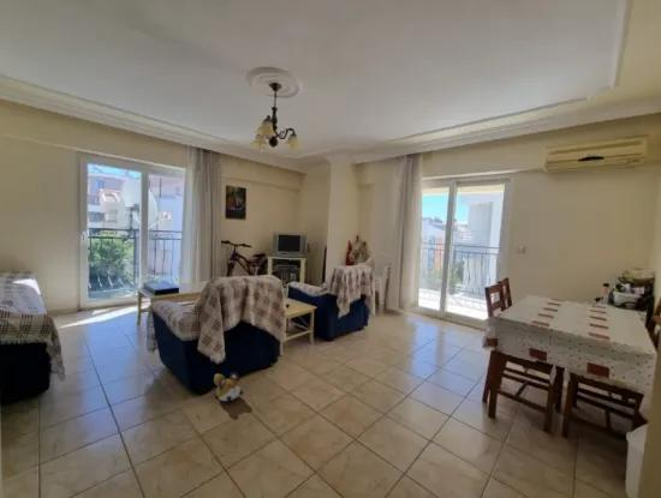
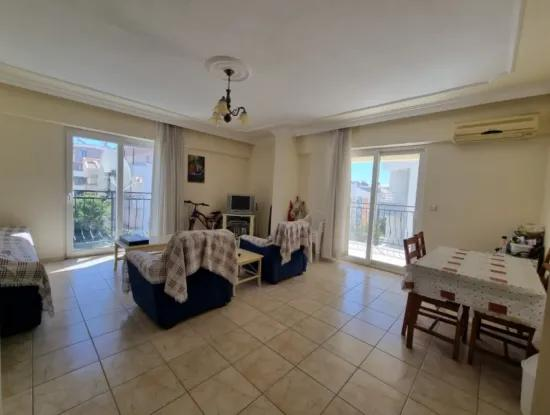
- plush toy (225, 384)
